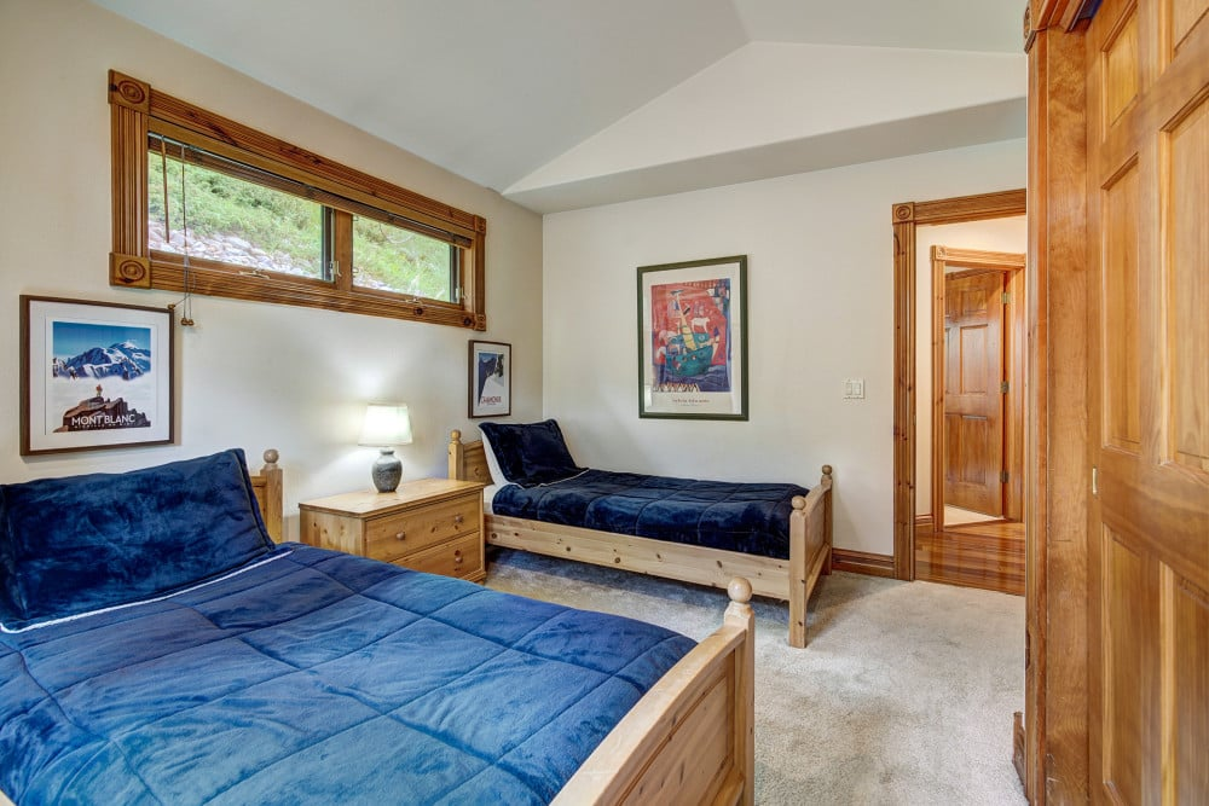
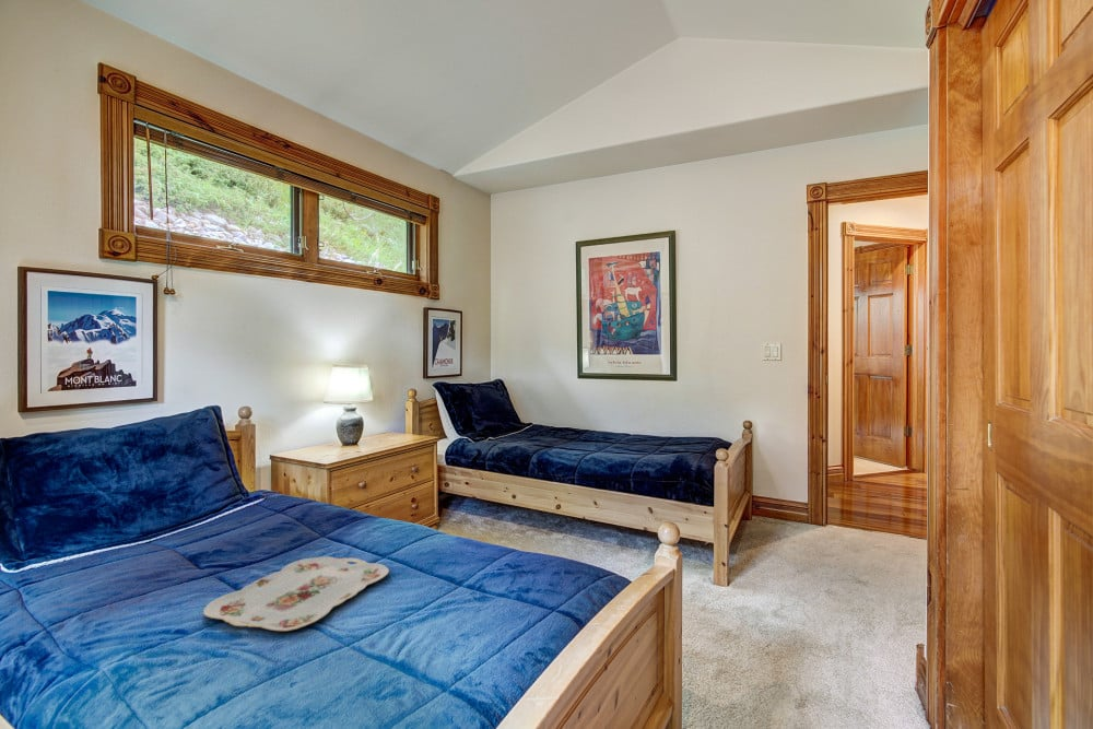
+ serving tray (304, 589)
